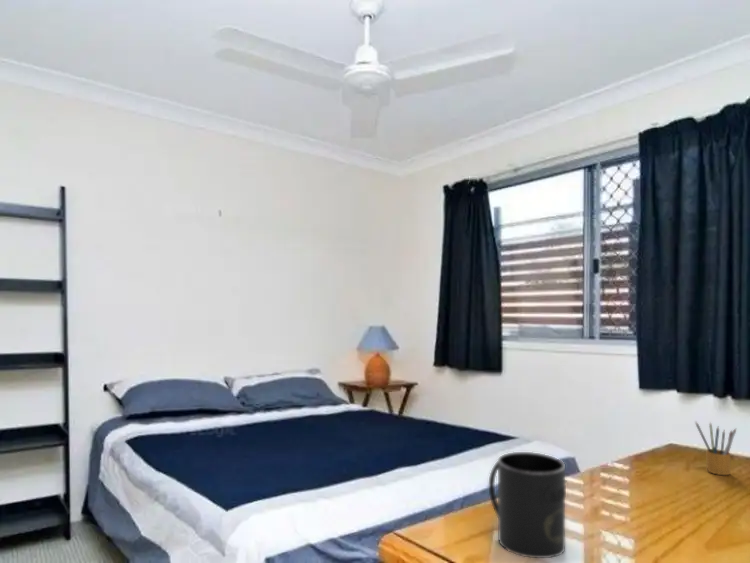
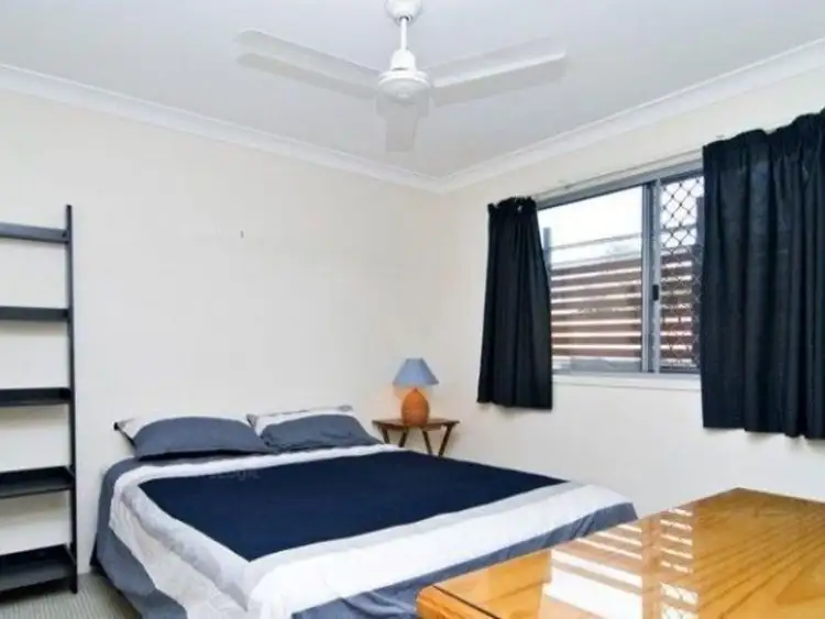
- pencil box (716, 446)
- mug (522, 498)
